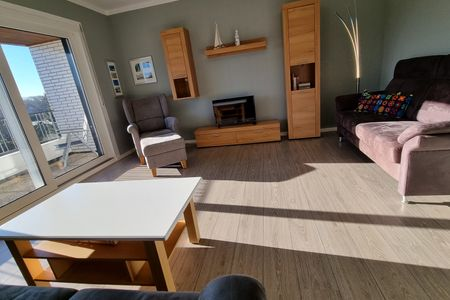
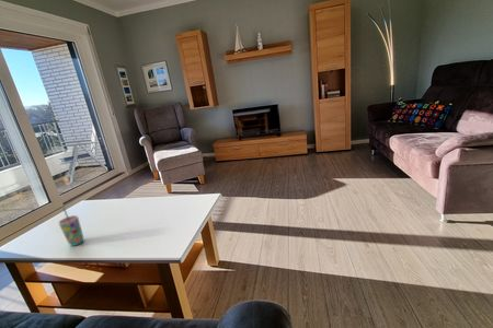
+ cup (70, 225)
